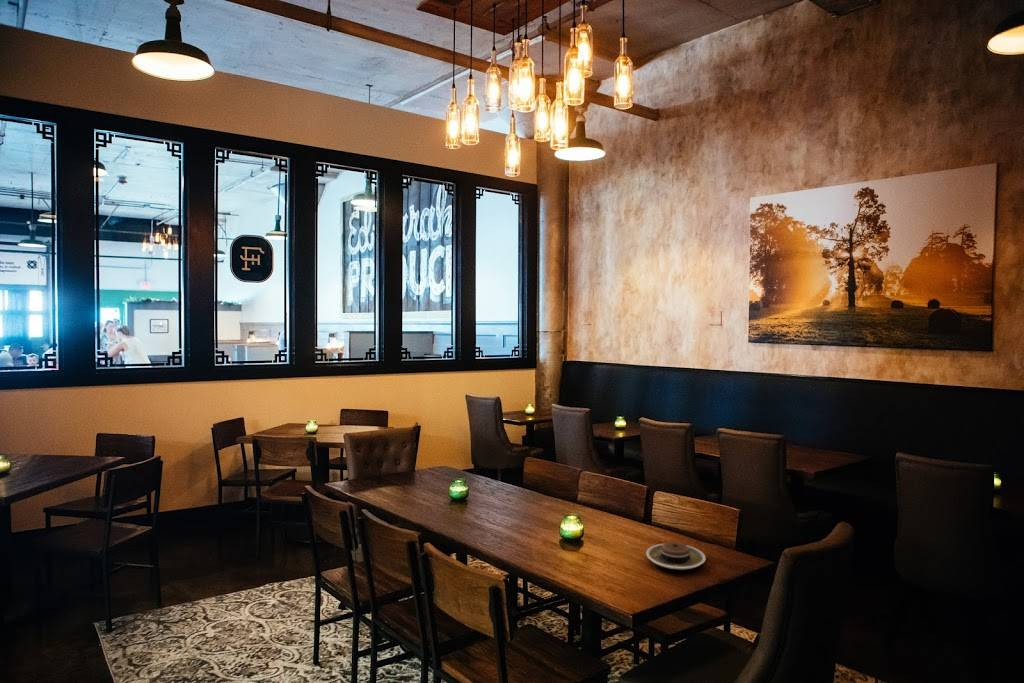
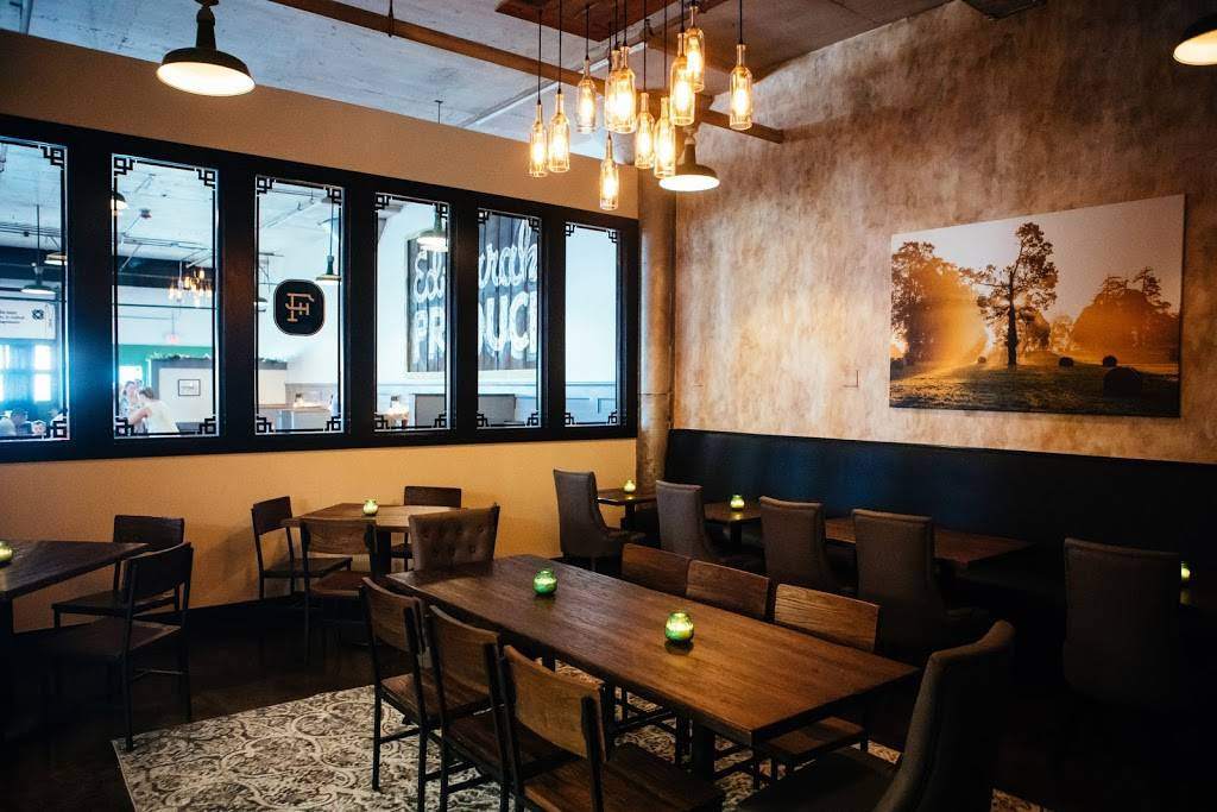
- plate (675, 553)
